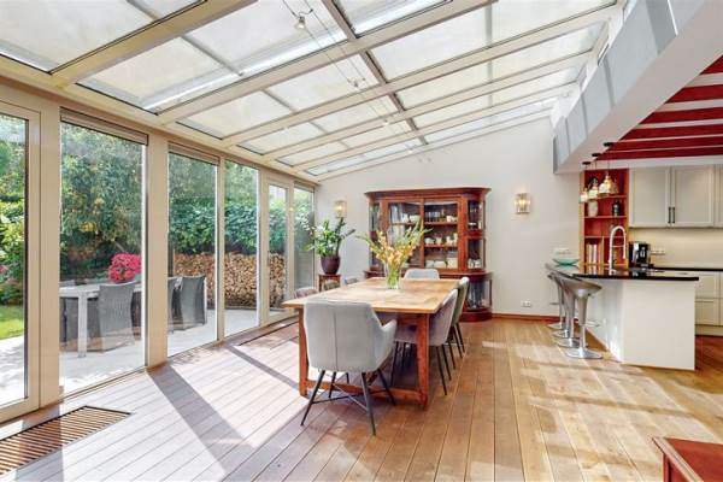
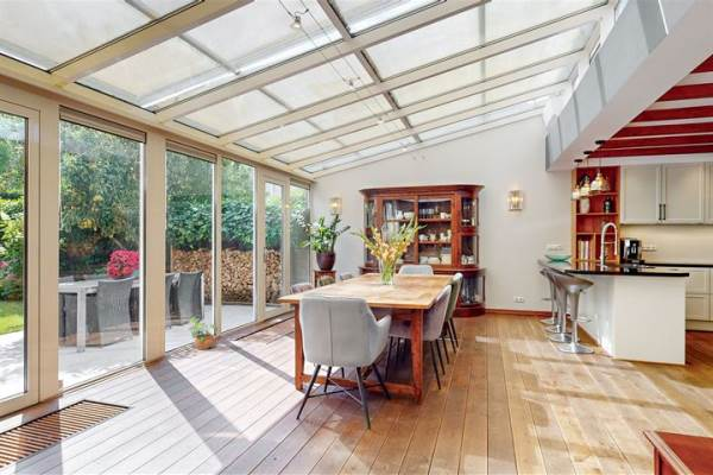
+ potted plant (200, 332)
